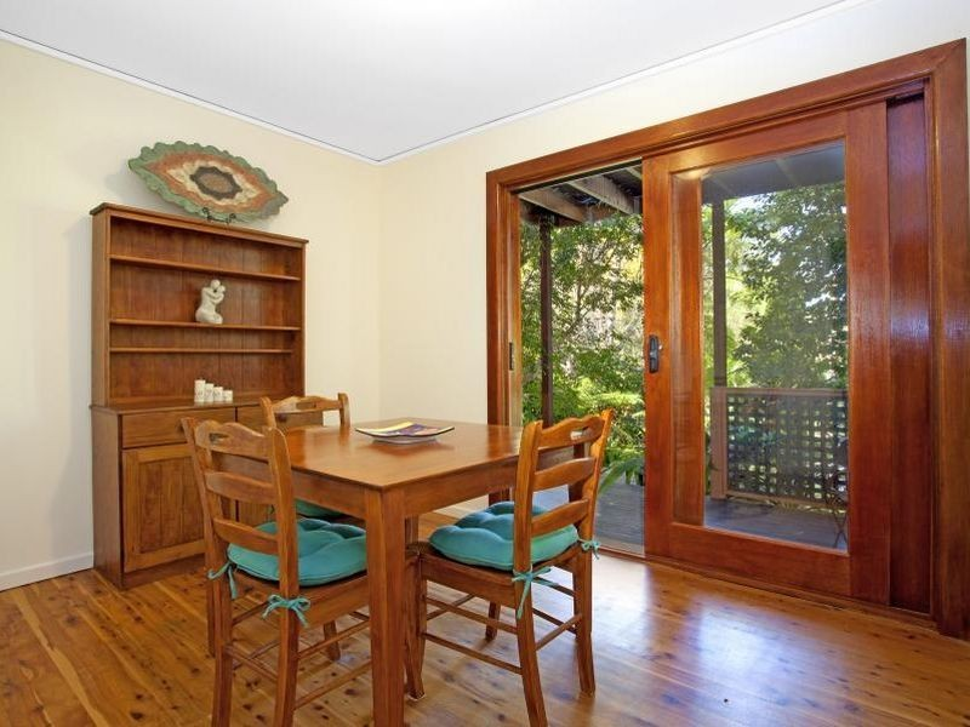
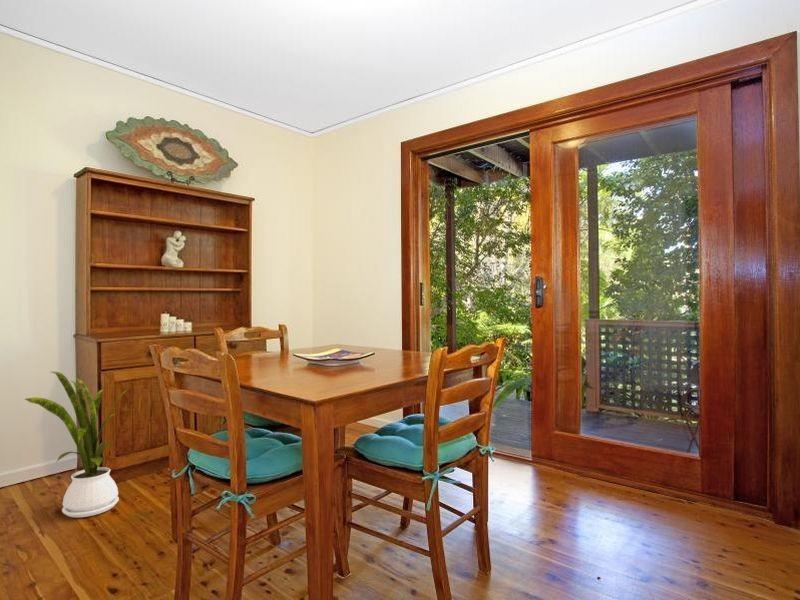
+ house plant (85, 438)
